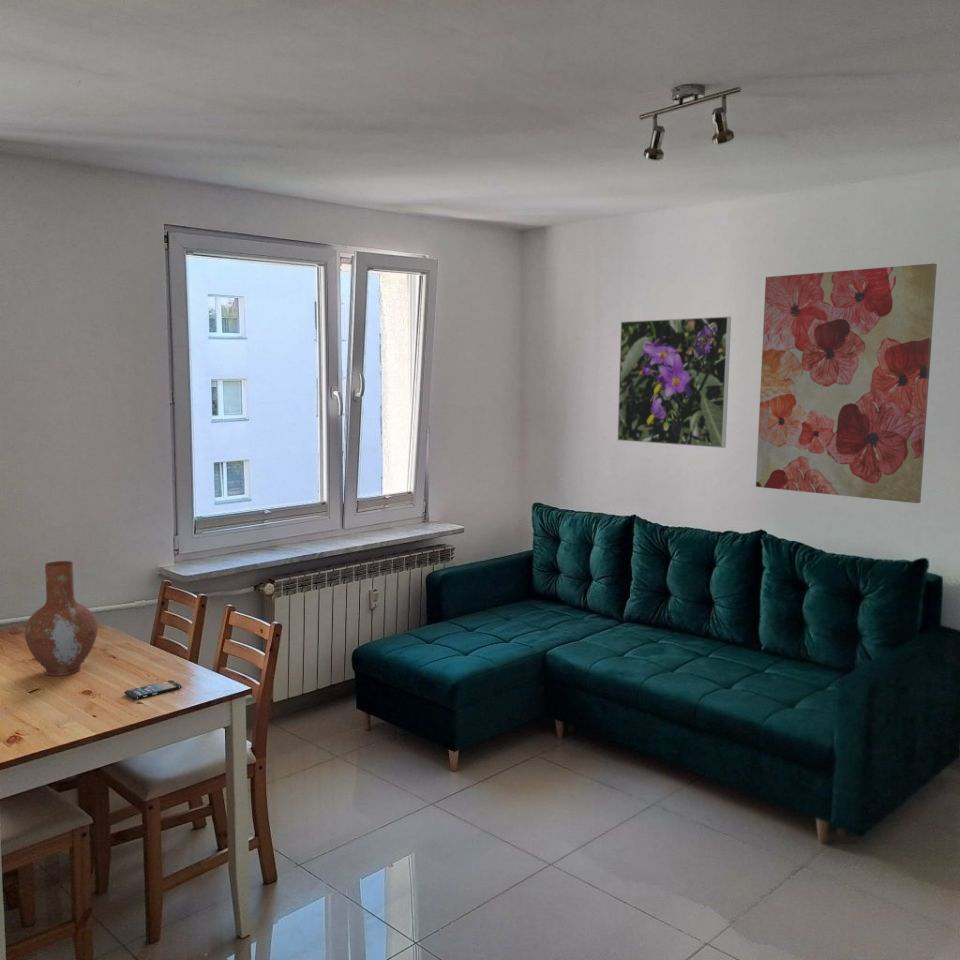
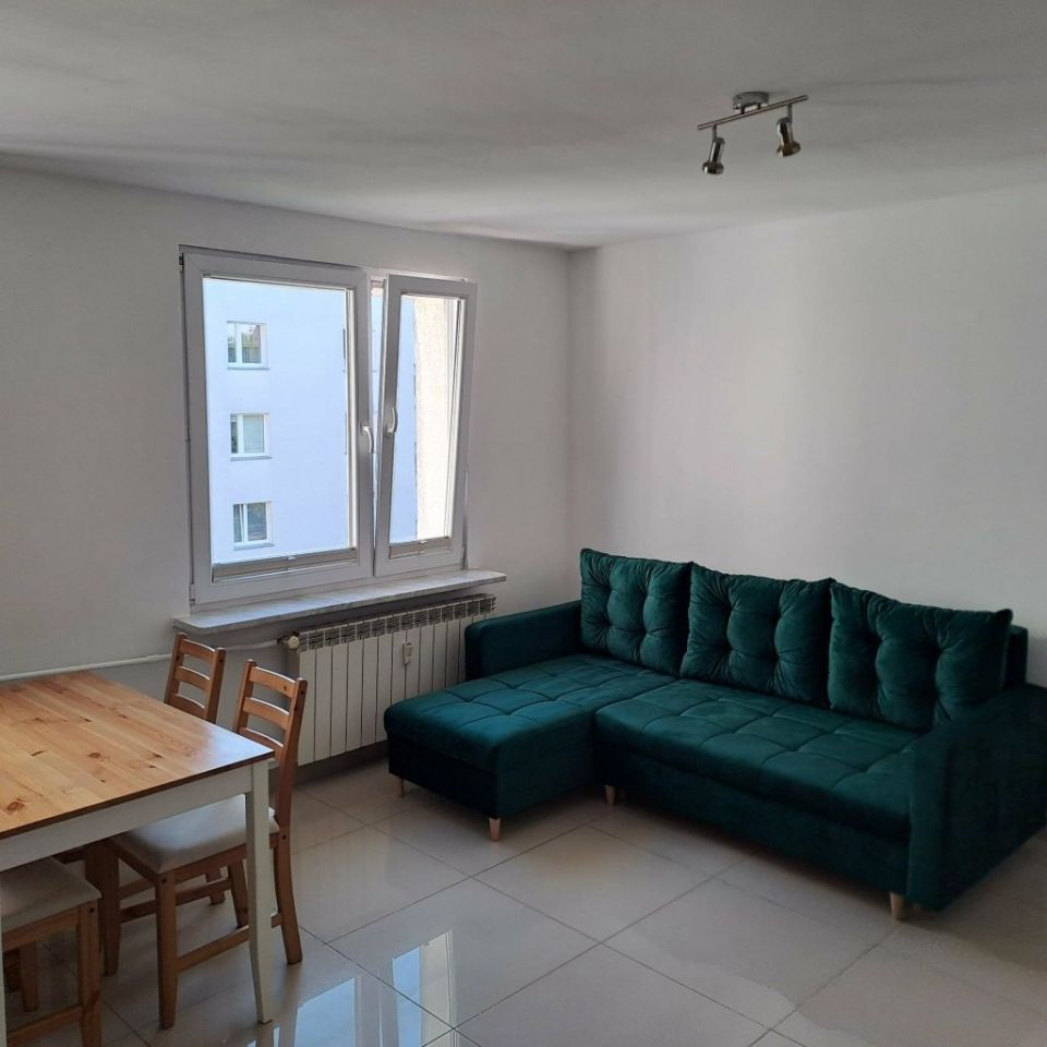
- smartphone (153, 689)
- vase (61, 617)
- wall art (839, 384)
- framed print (671, 382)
